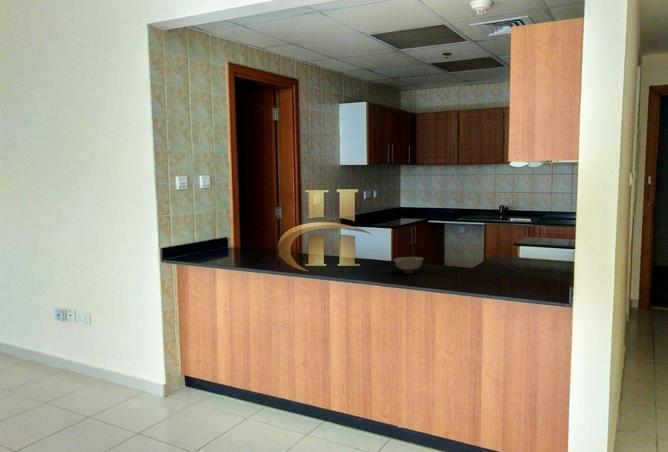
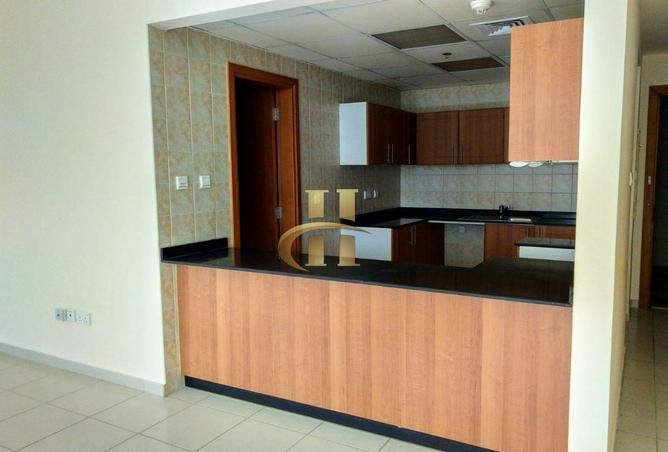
- bowl (408, 265)
